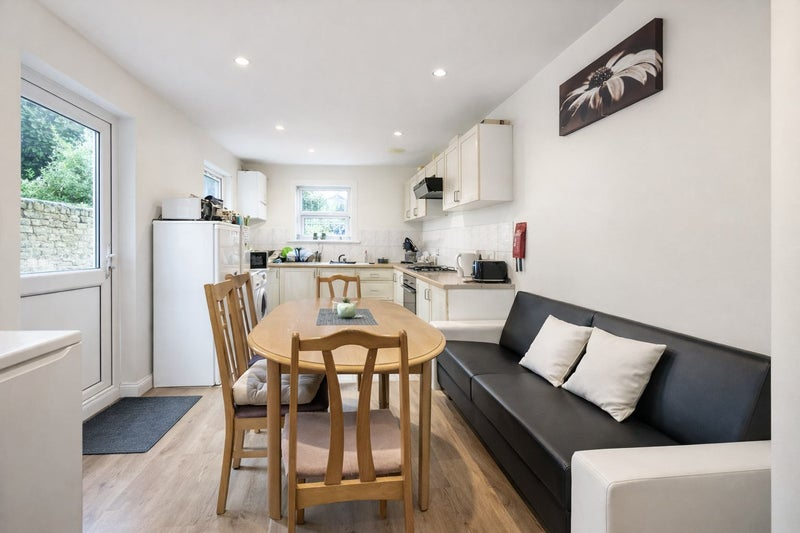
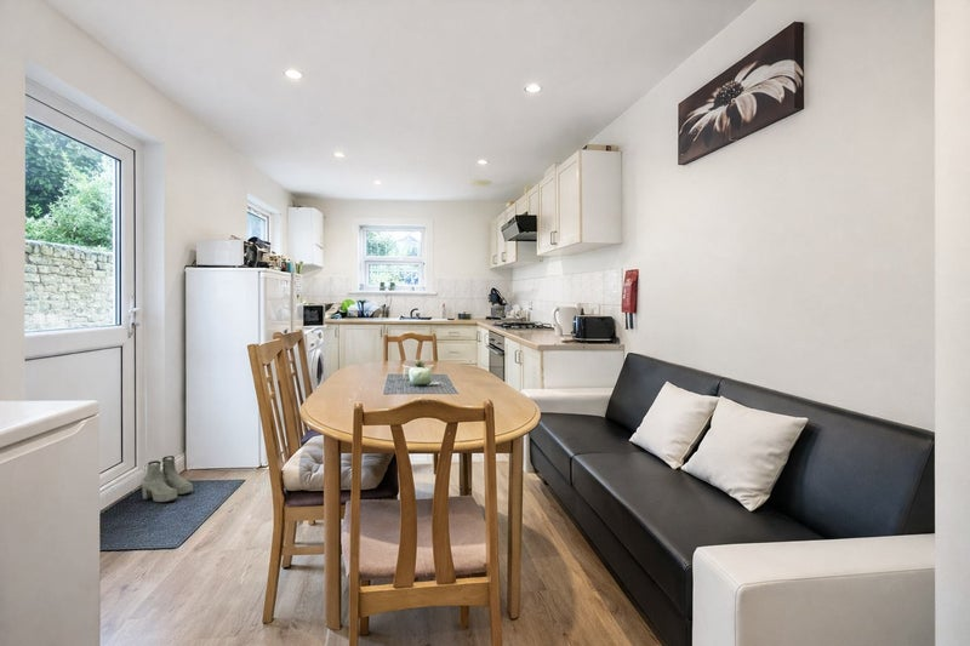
+ boots (167, 478)
